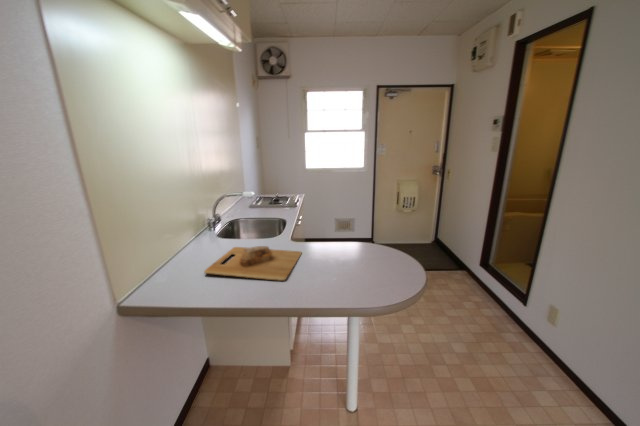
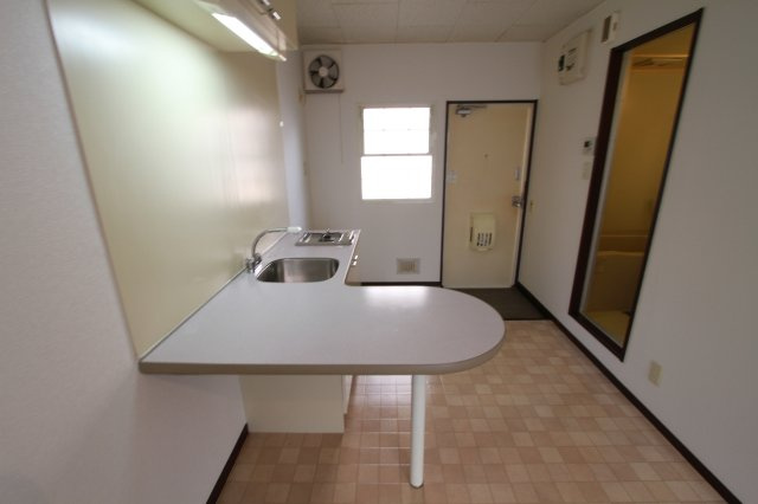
- cutting board (255, 255)
